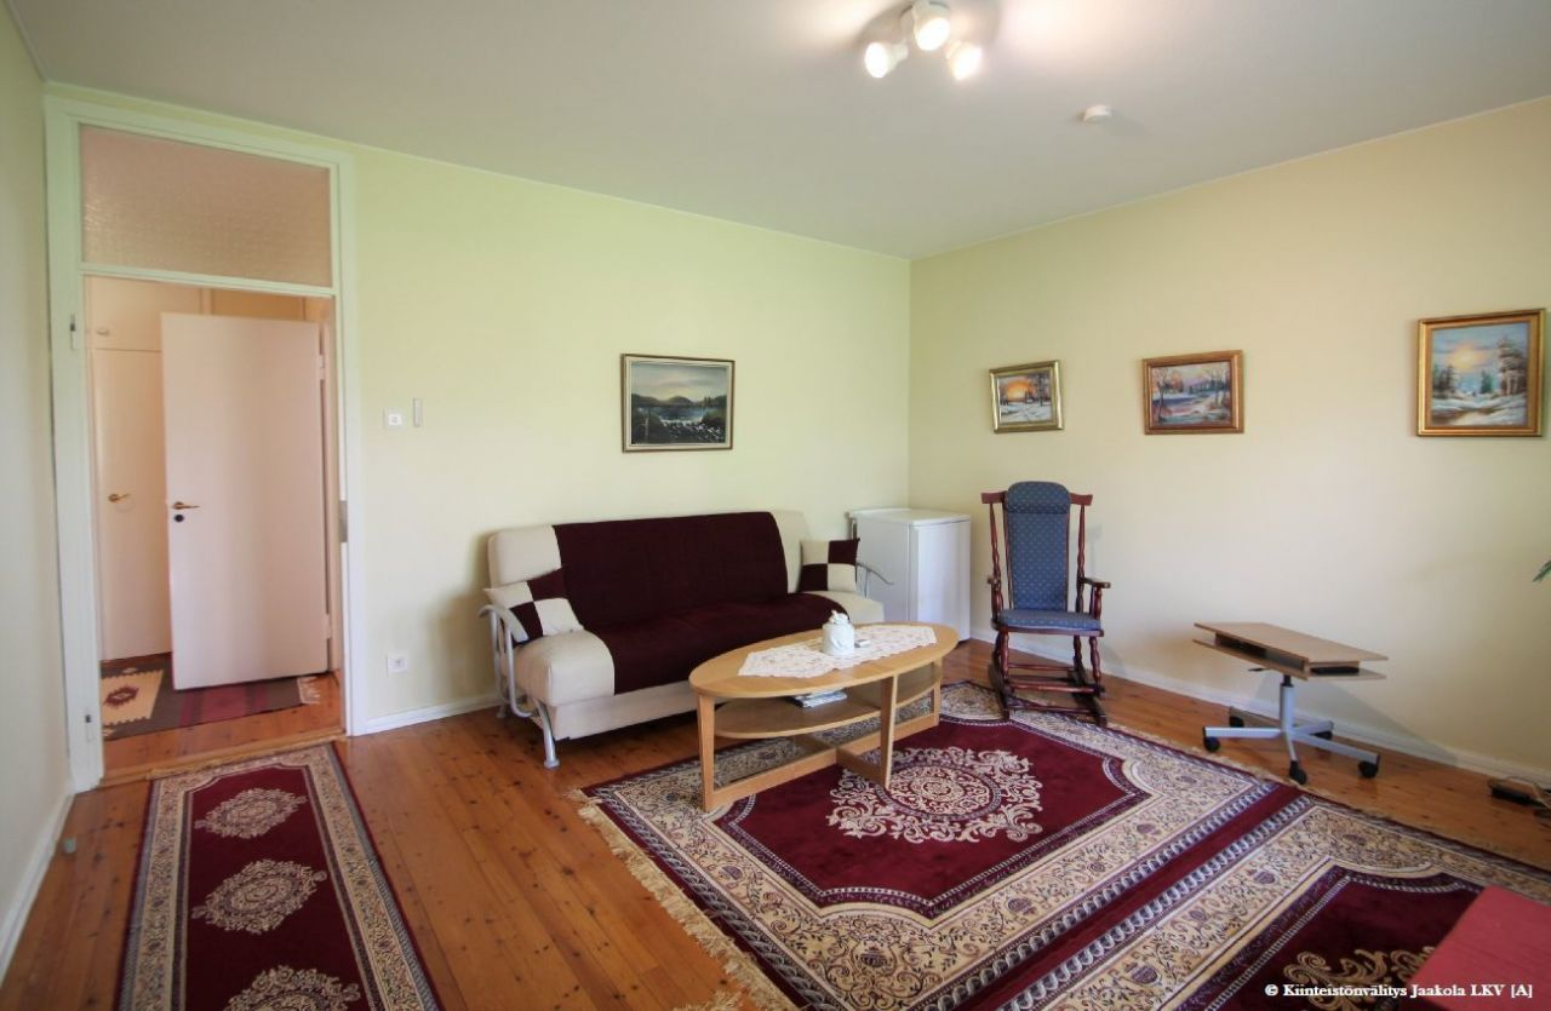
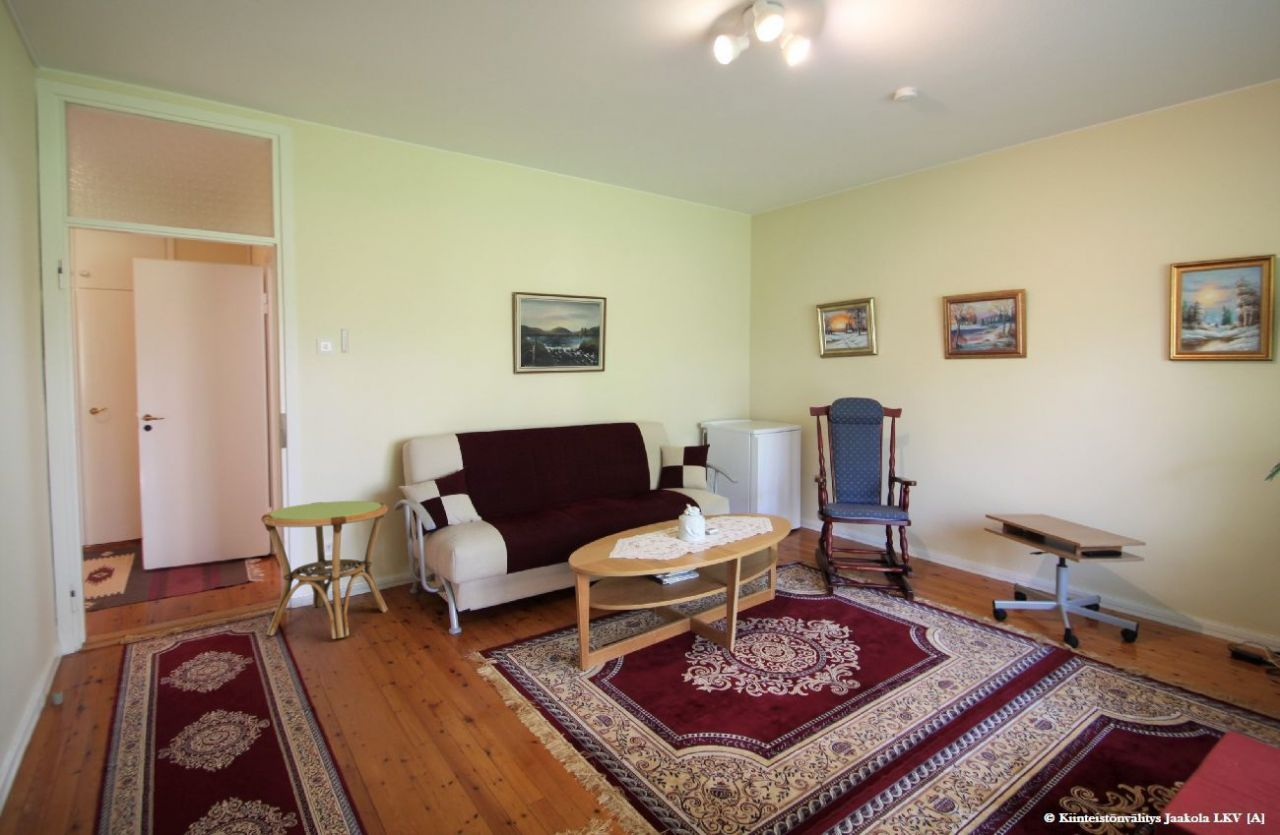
+ side table (328, 565)
